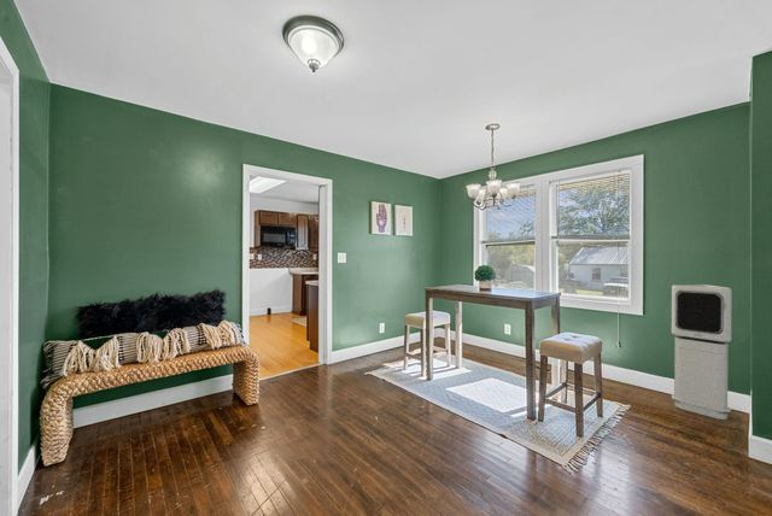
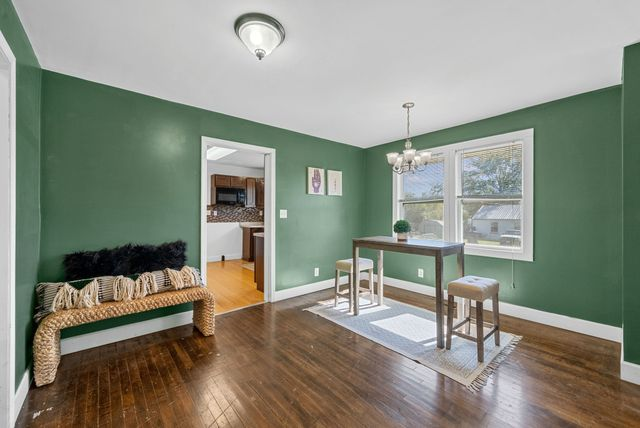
- air purifier (702, 346)
